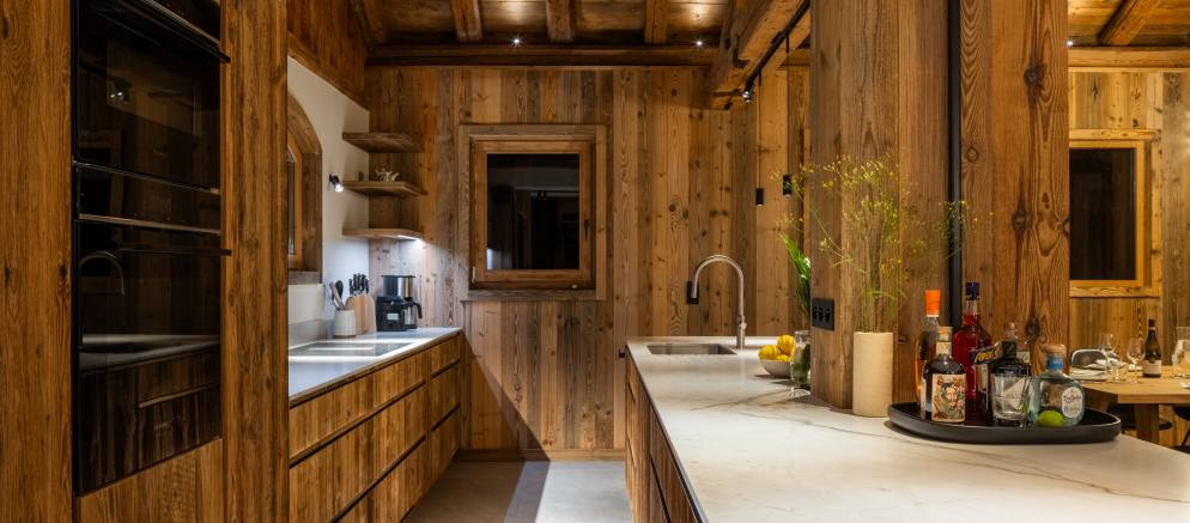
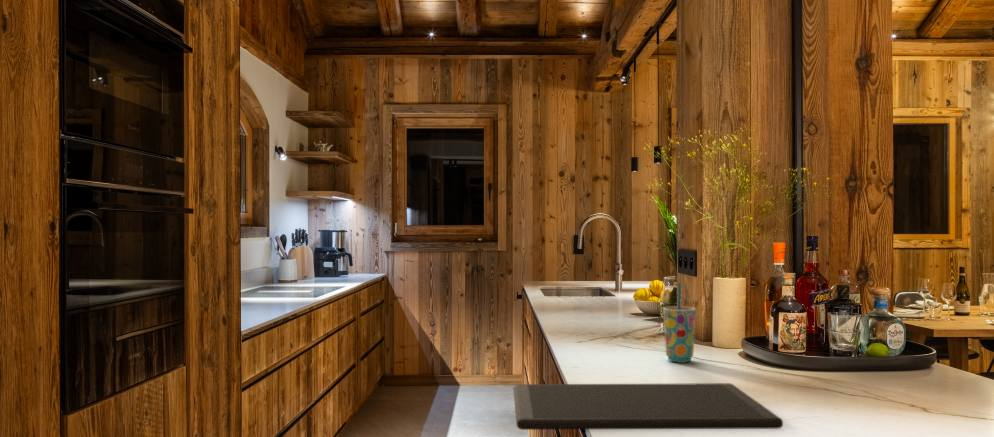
+ cup (679, 321)
+ cutting board (635, 404)
